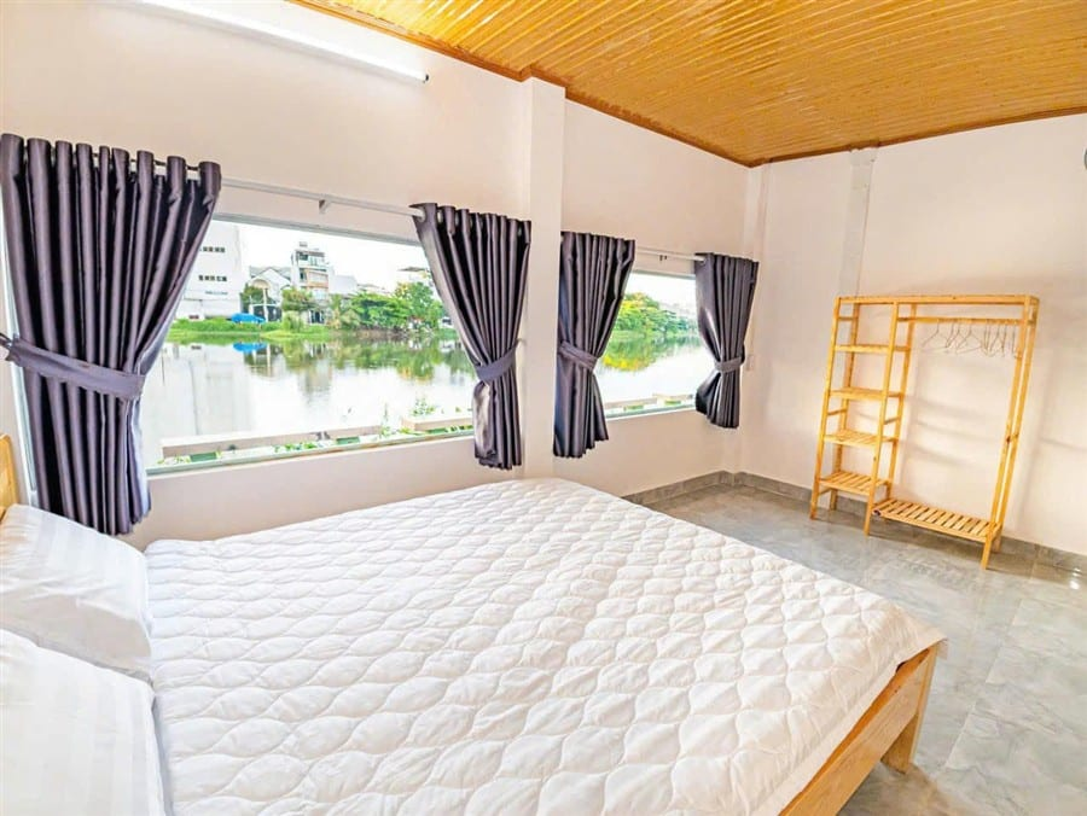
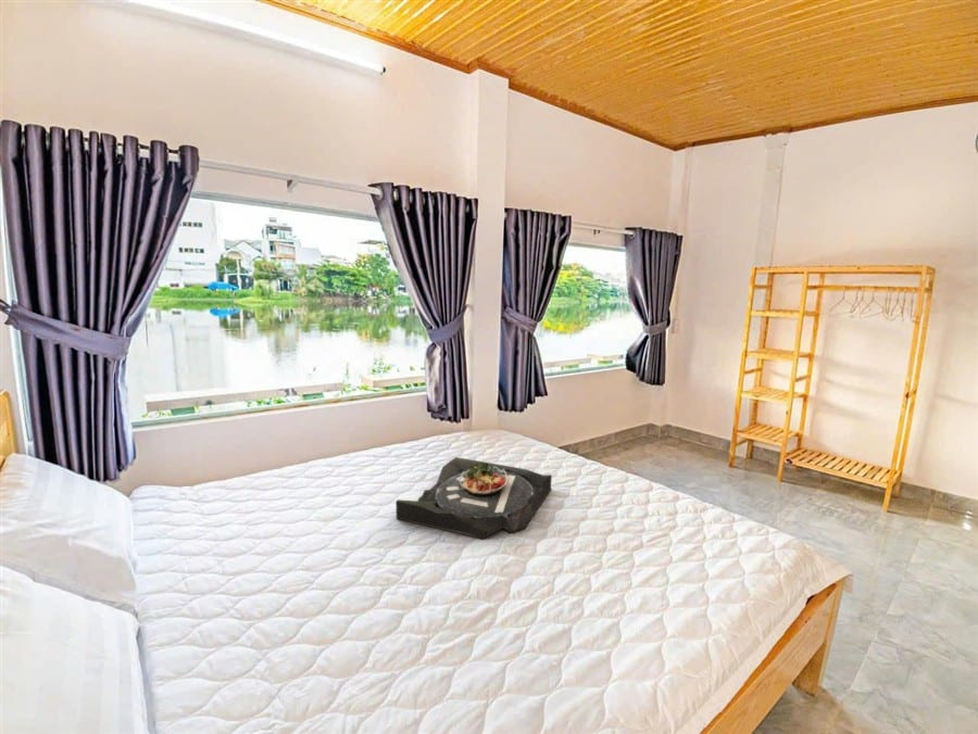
+ serving tray (479, 483)
